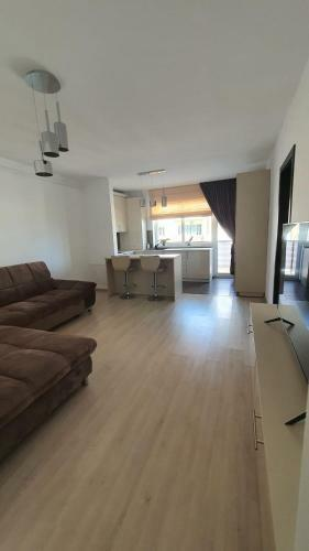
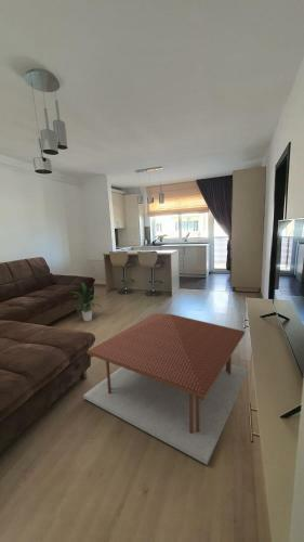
+ coffee table (170, 349)
+ indoor plant (88, 301)
